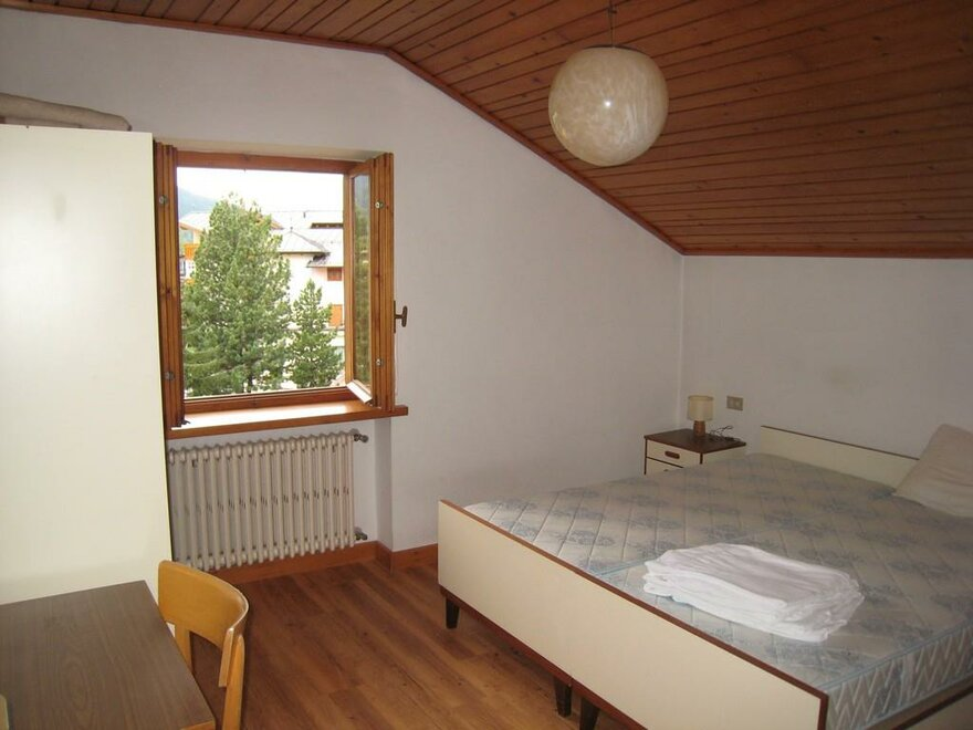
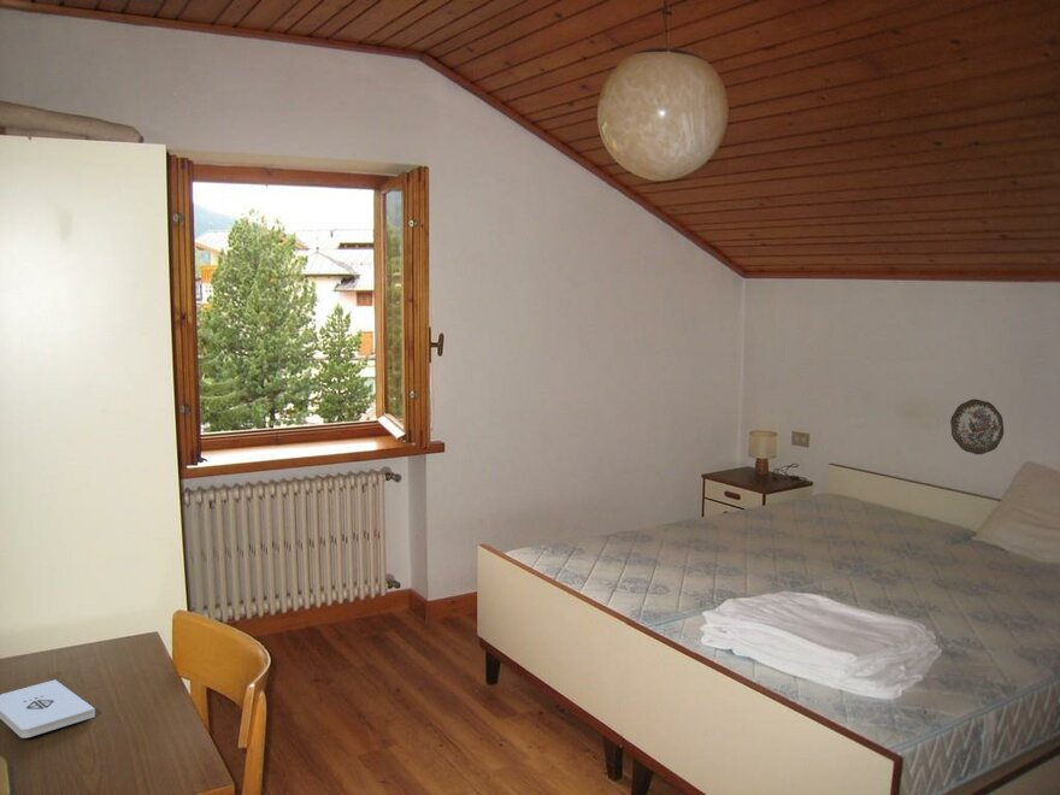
+ notepad (40, 707)
+ decorative plate (977, 426)
